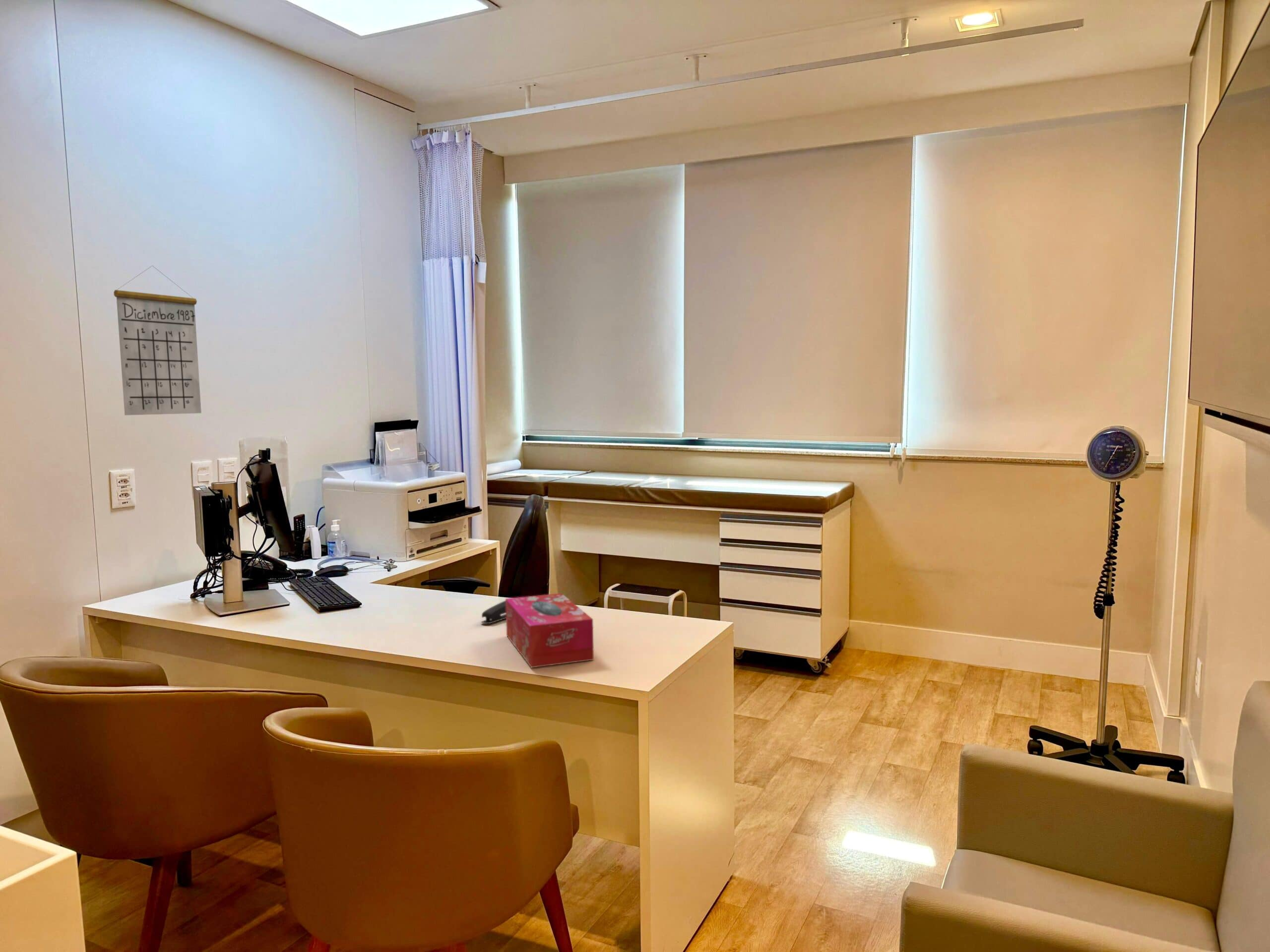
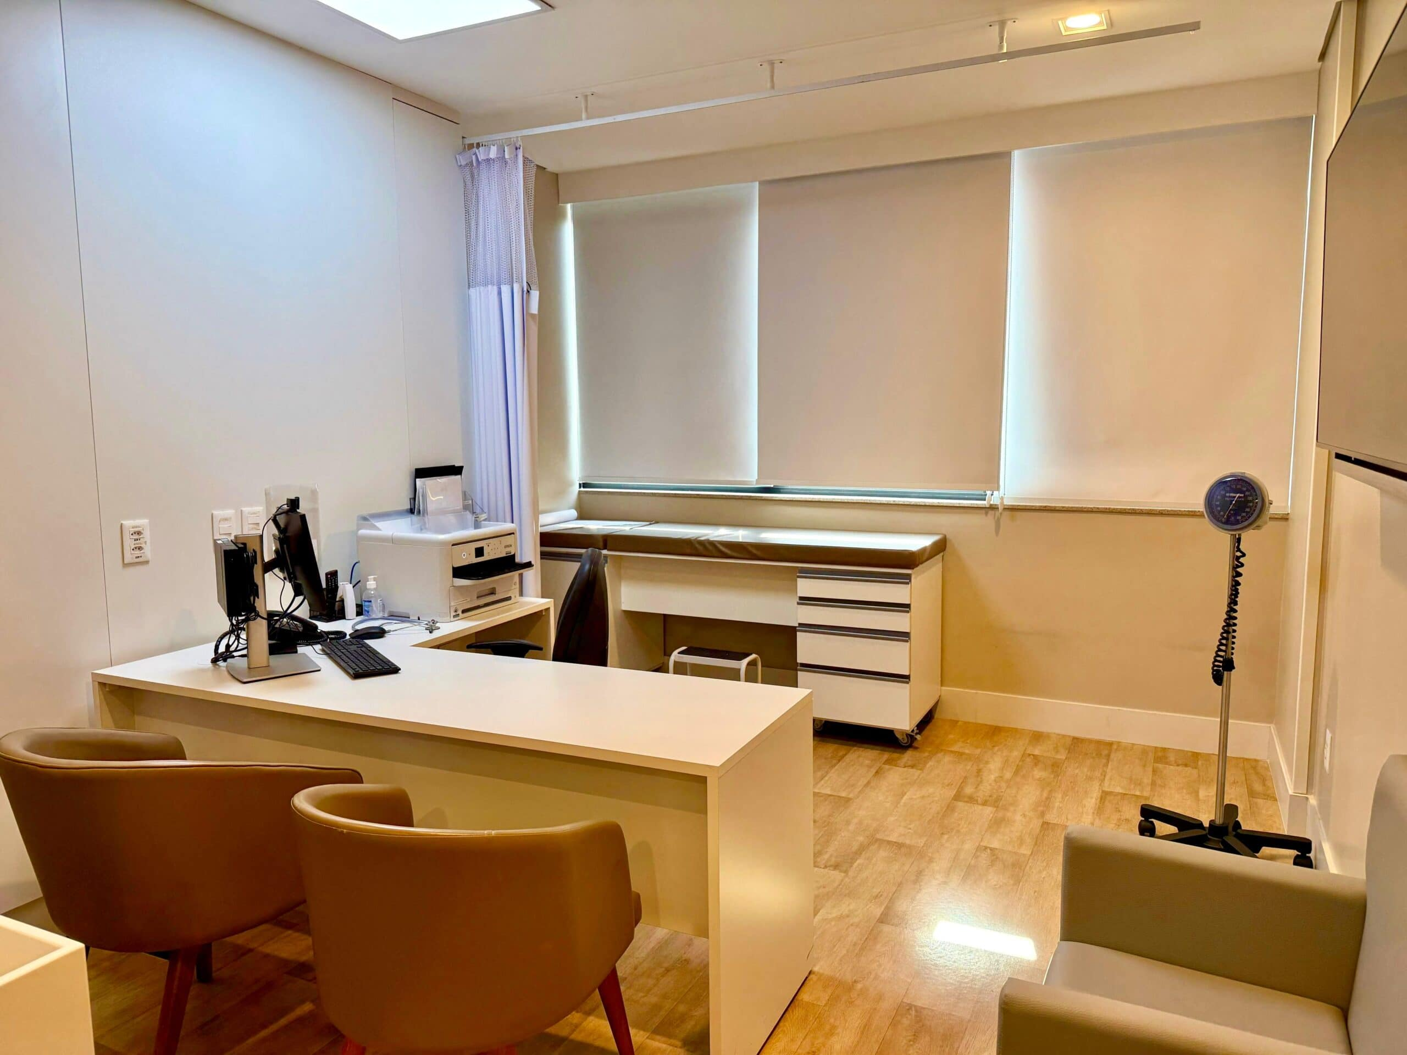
- calendar (160, 340)
- tissue box (547, 627)
- stapler (499, 610)
